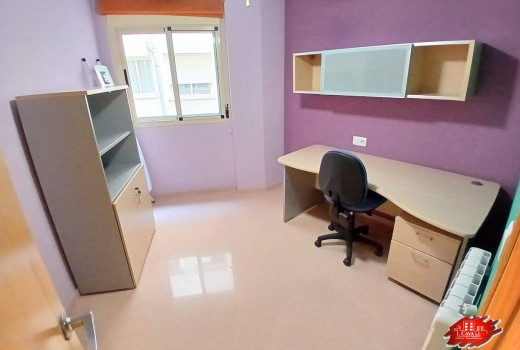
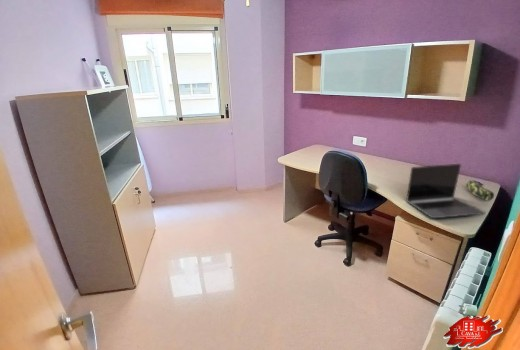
+ laptop (447, 189)
+ pencil case (478, 190)
